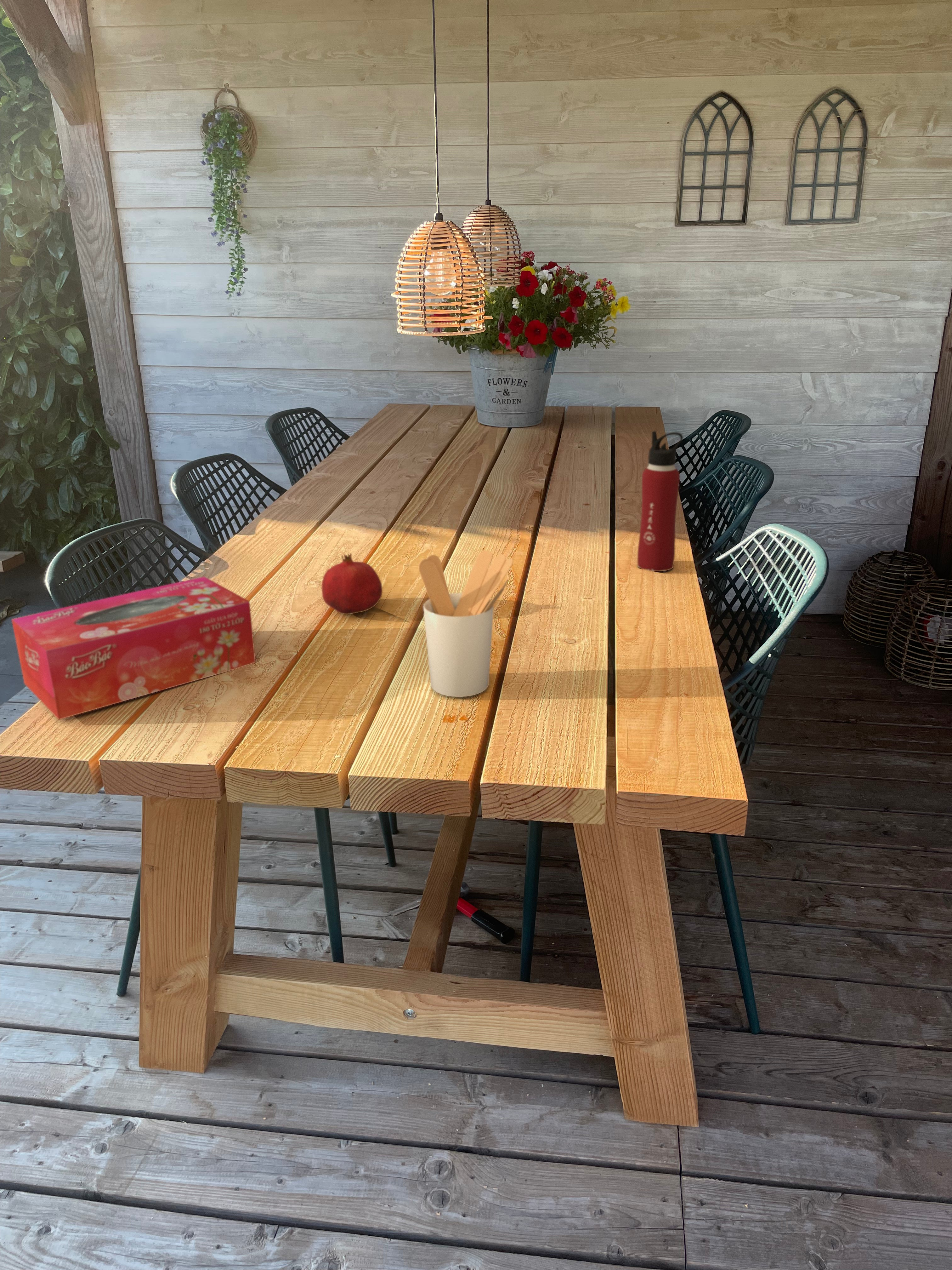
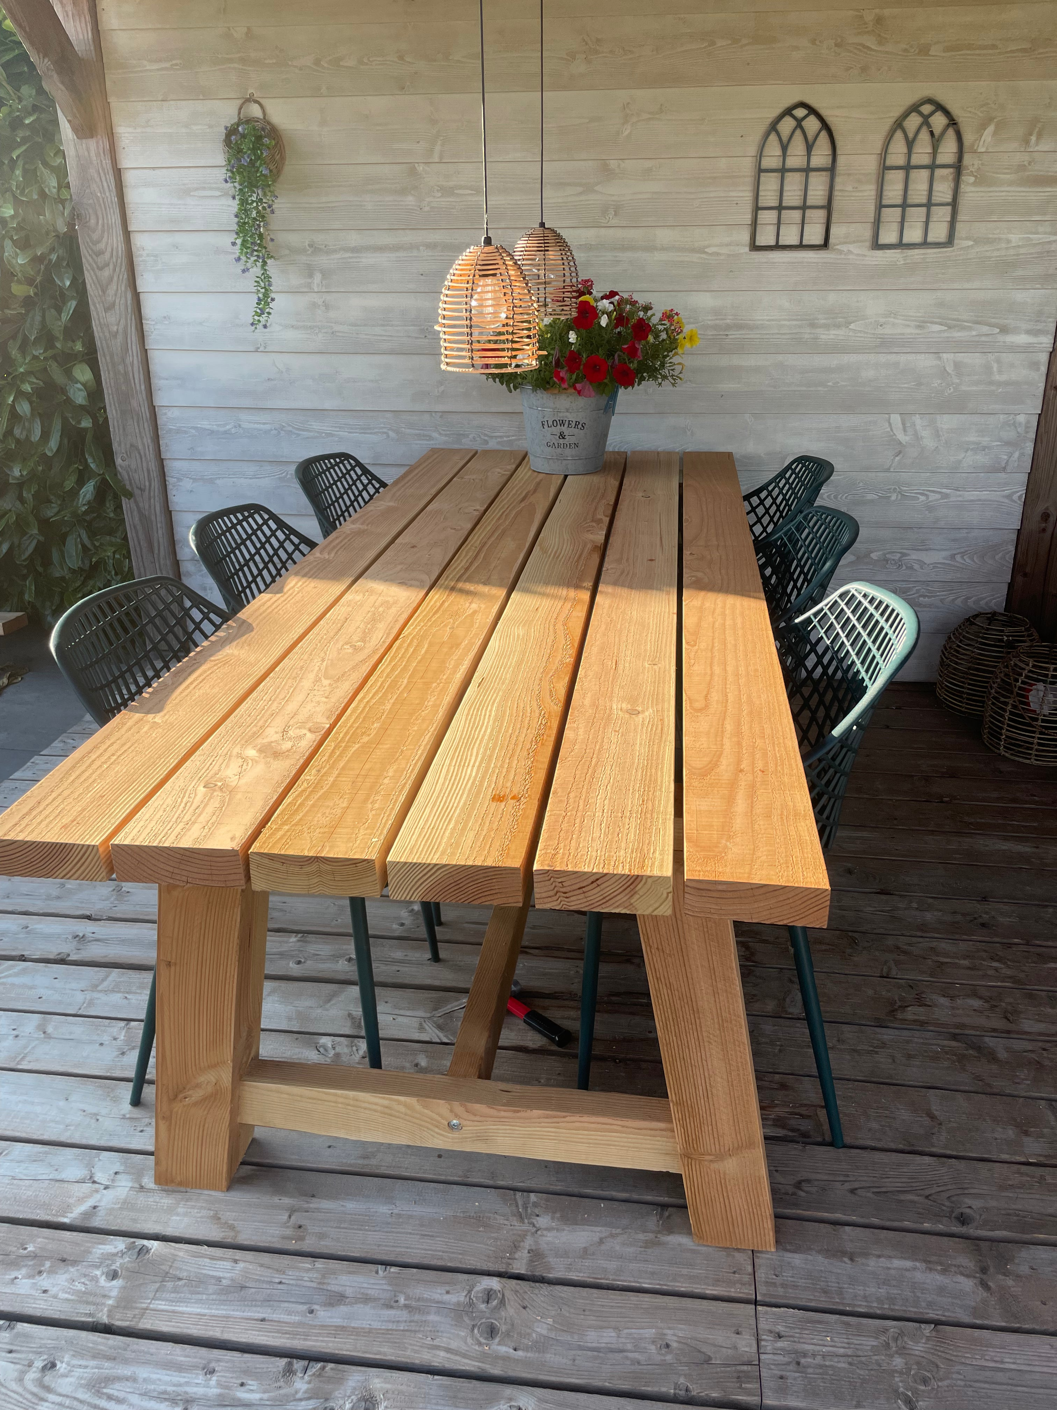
- fruit (351, 583)
- water bottle (660, 501)
- tissue box (138, 642)
- utensil holder (470, 620)
